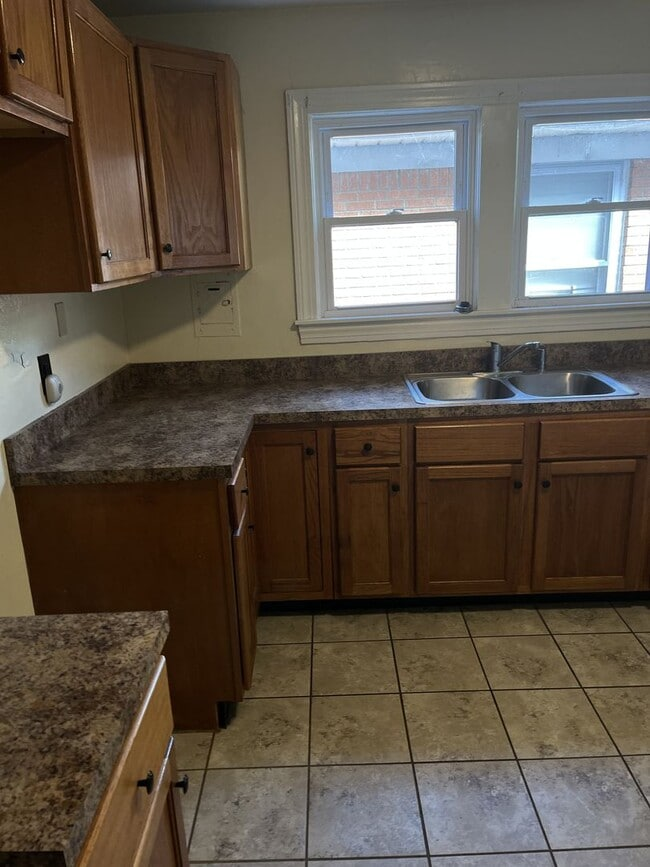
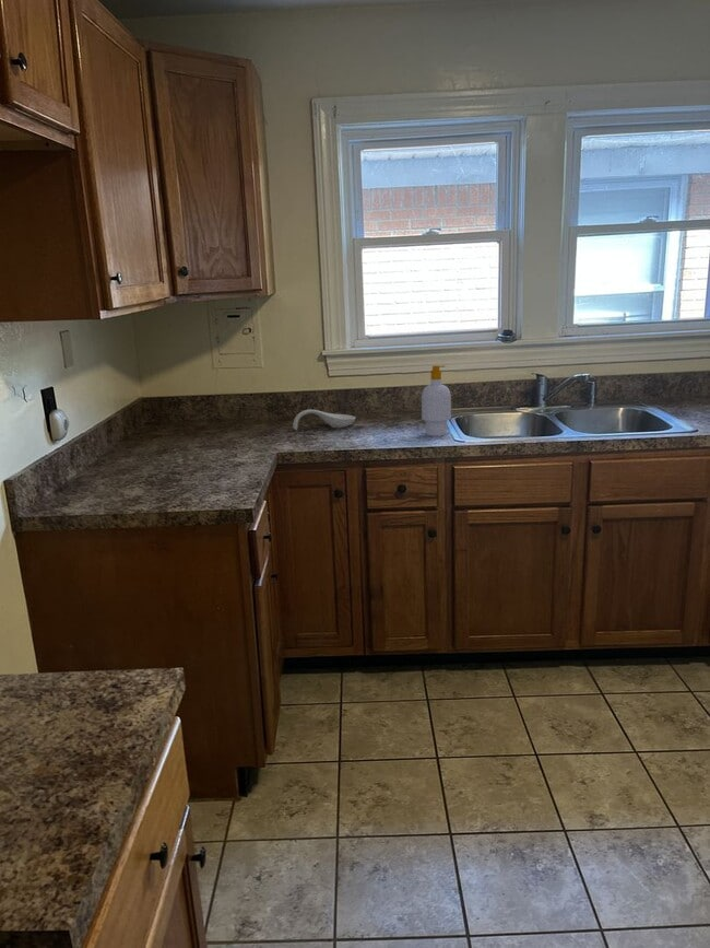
+ soap bottle (436, 400)
+ spoon rest (324, 418)
